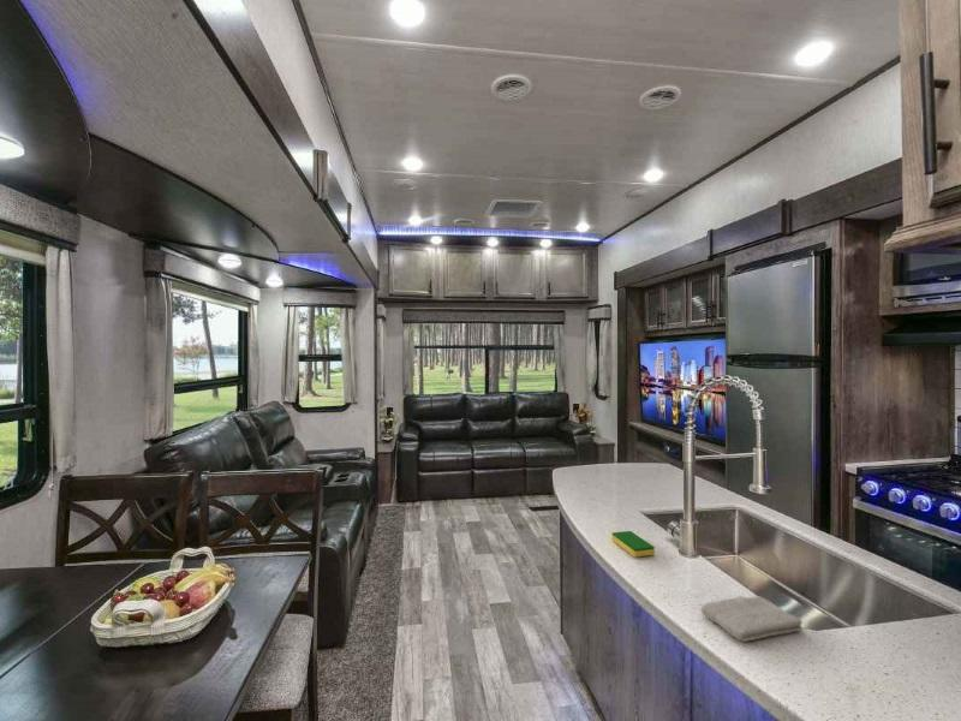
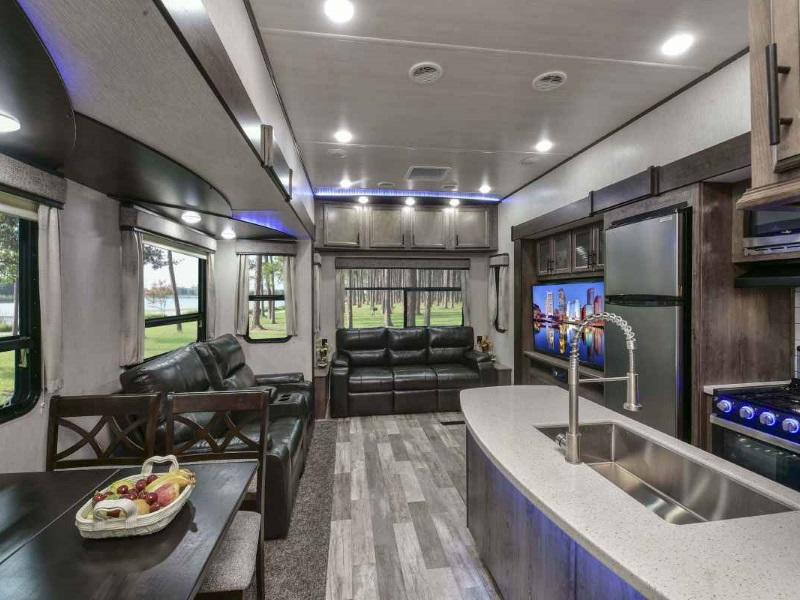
- dish sponge (632, 543)
- washcloth (751, 616)
